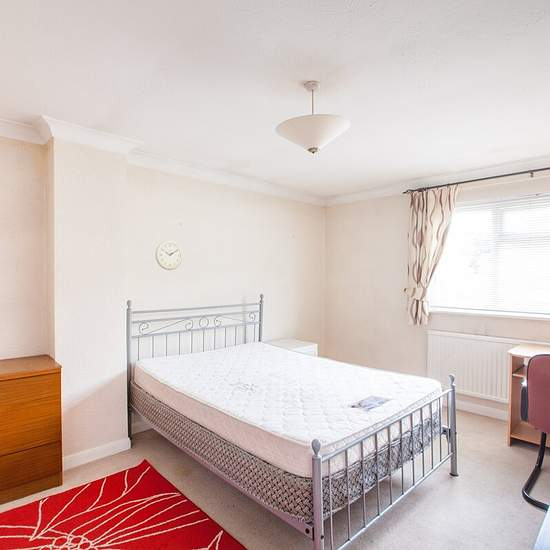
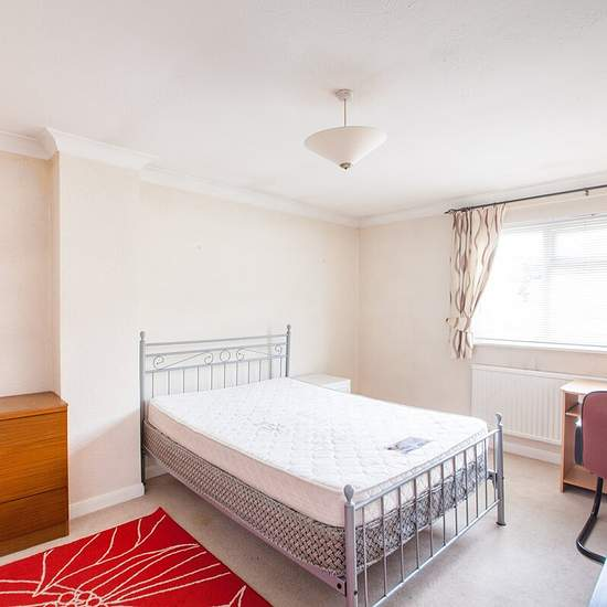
- wall clock (169, 255)
